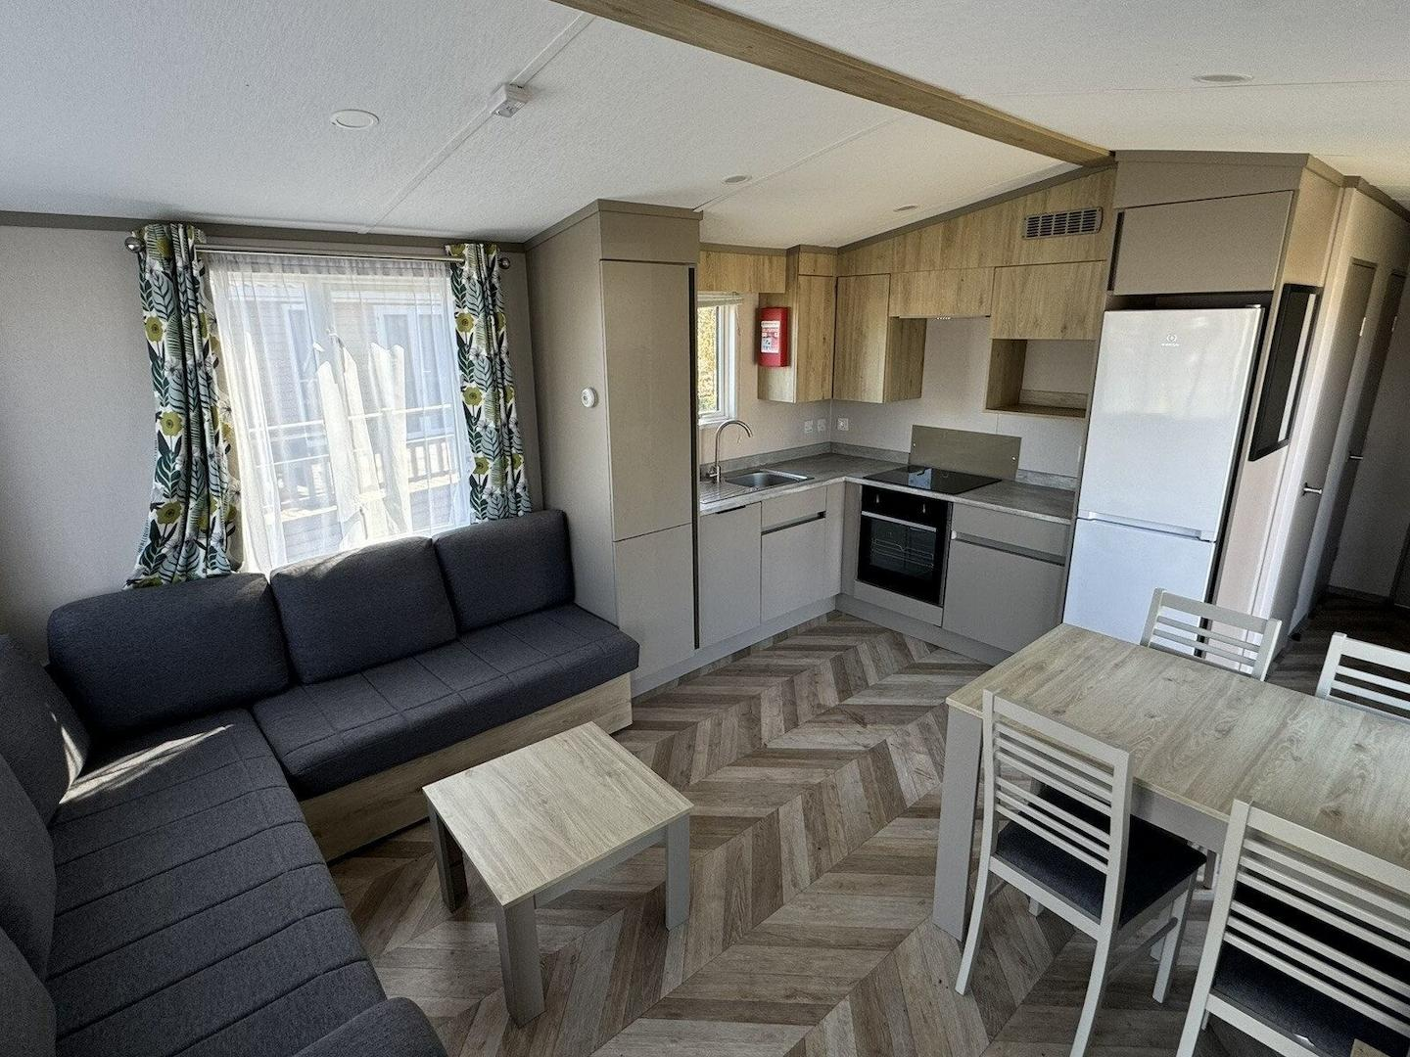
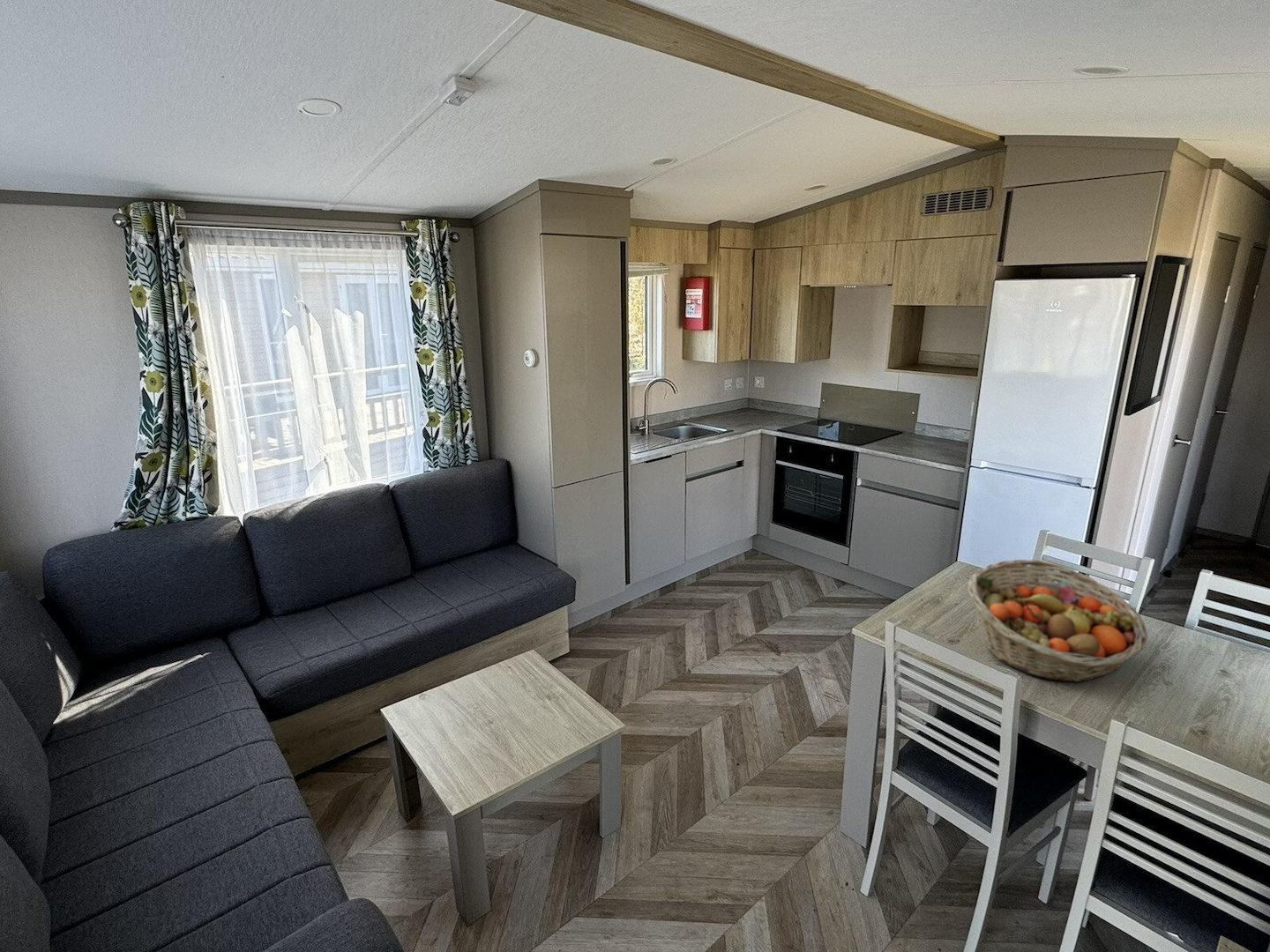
+ fruit basket (1052, 618)
